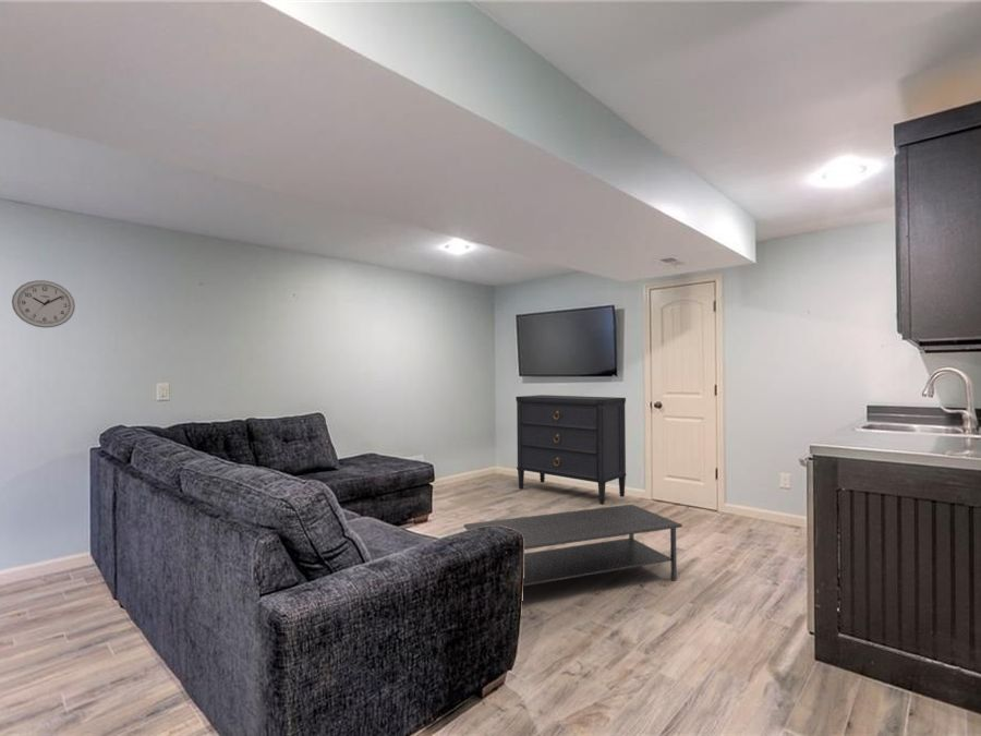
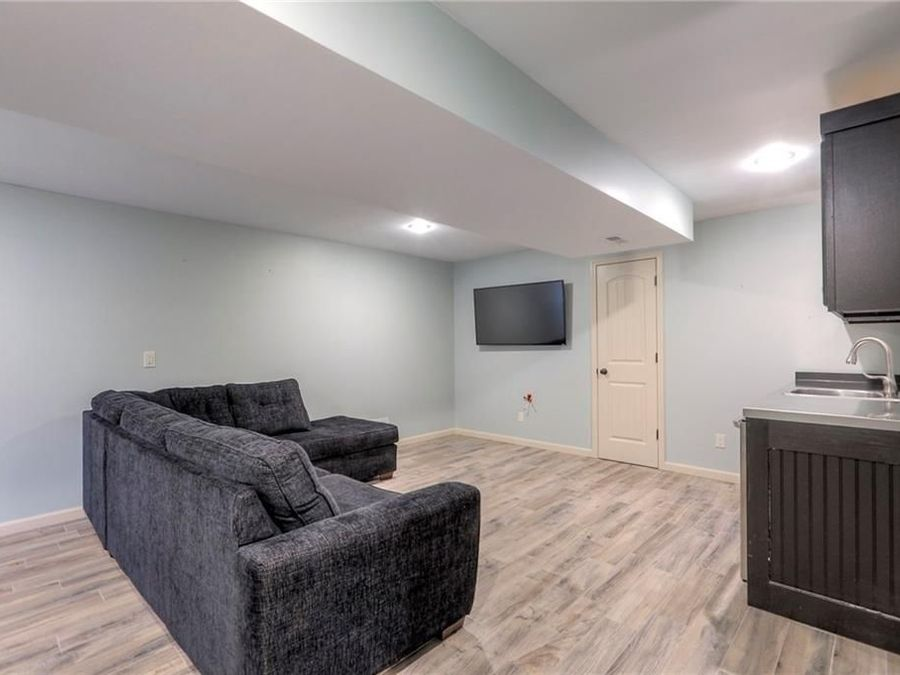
- dresser (569, 444)
- coffee table (572, 552)
- wall clock (44, 303)
